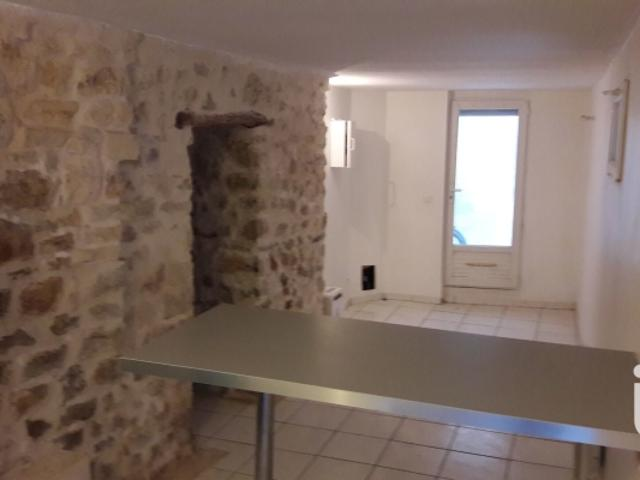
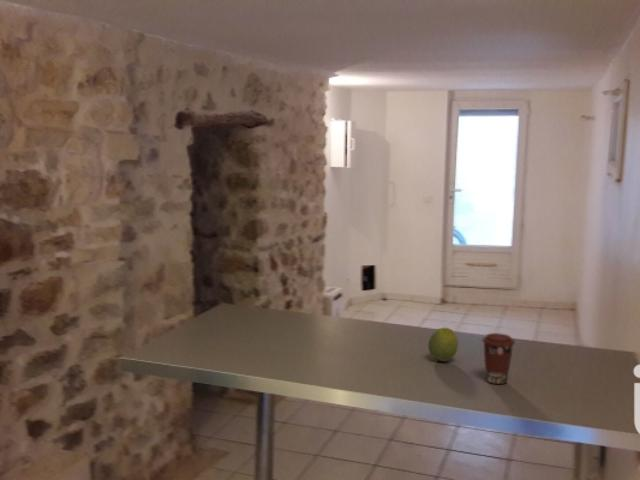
+ fruit (443, 343)
+ coffee cup (497, 358)
